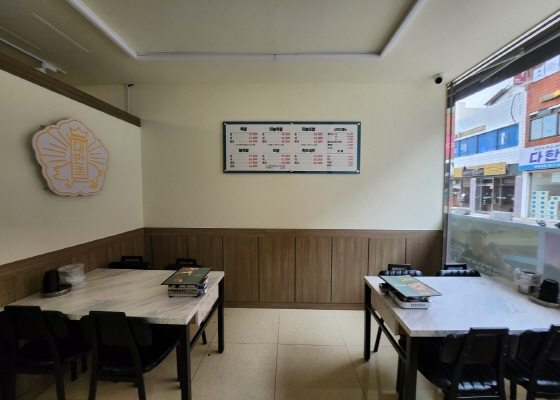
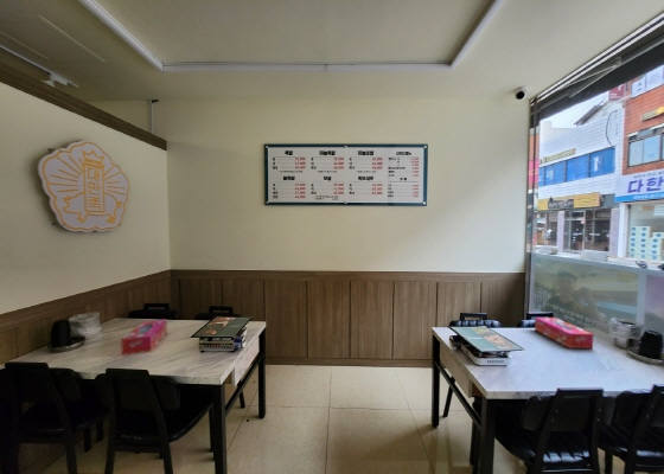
+ tissue box (561, 331)
+ tissue box (146, 335)
